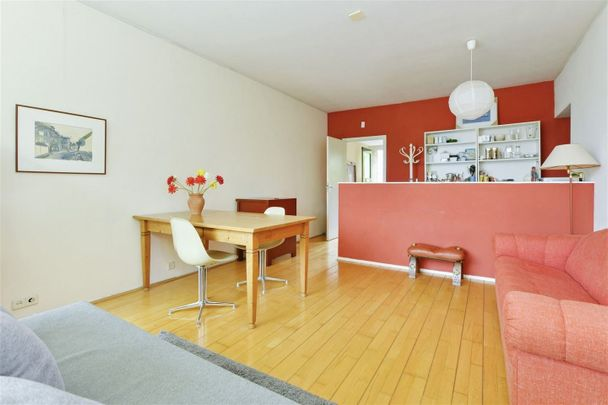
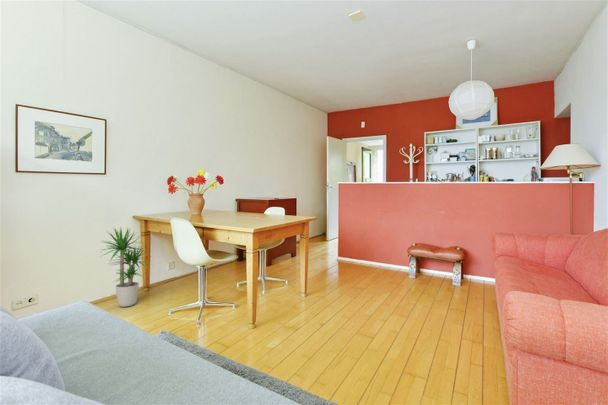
+ potted plant (125, 263)
